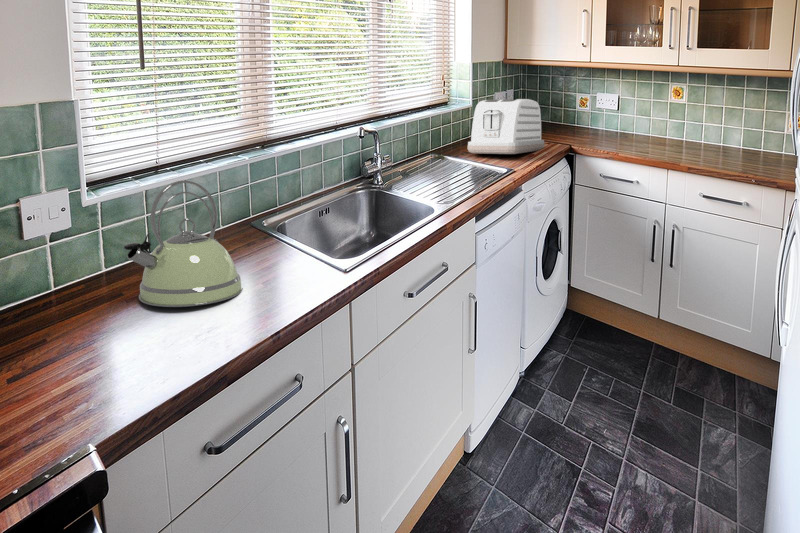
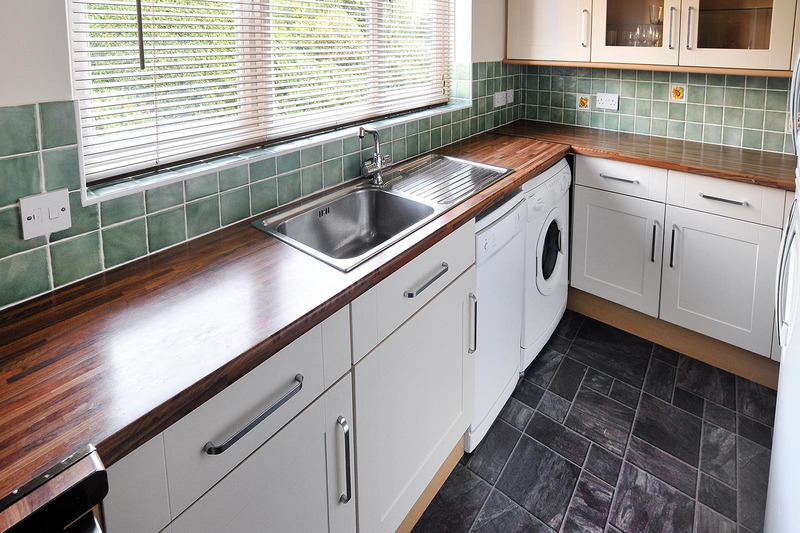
- toaster (507, 125)
- kettle (181, 238)
